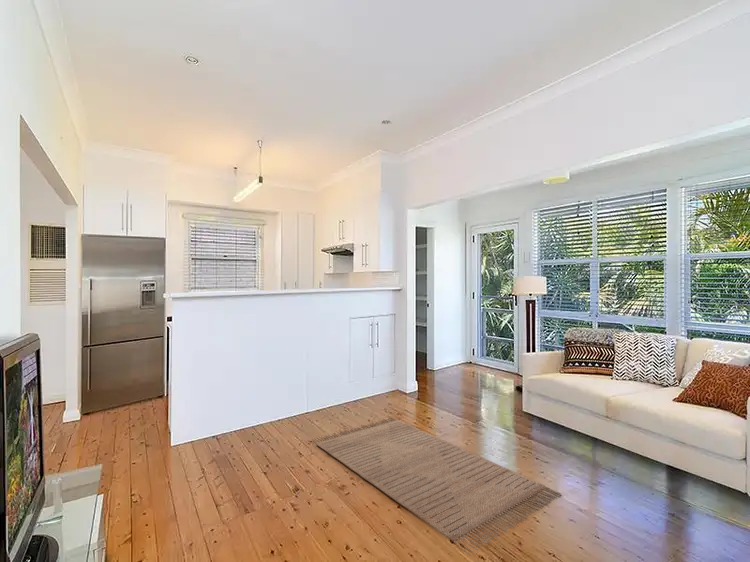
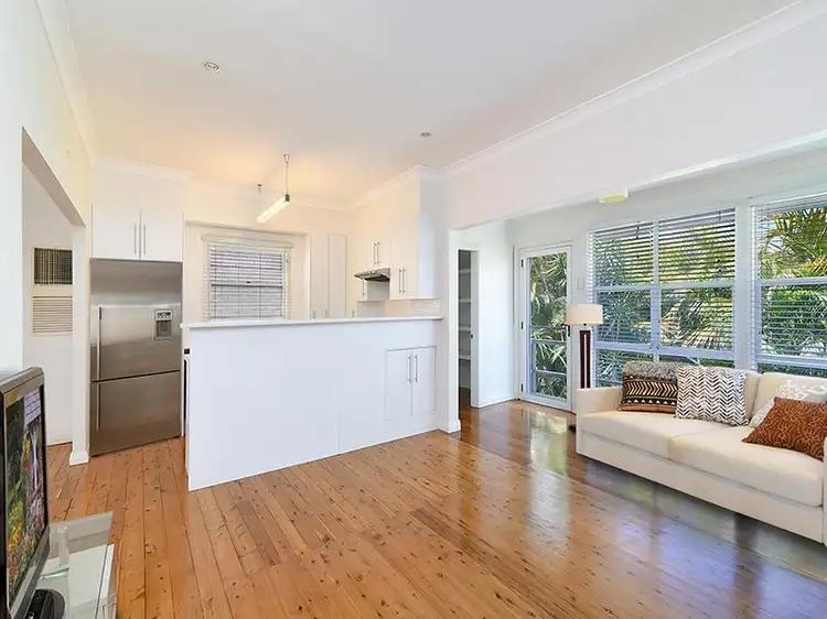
- rug (417, 462)
